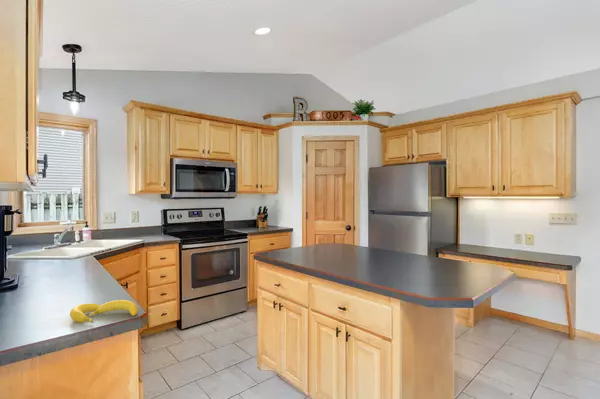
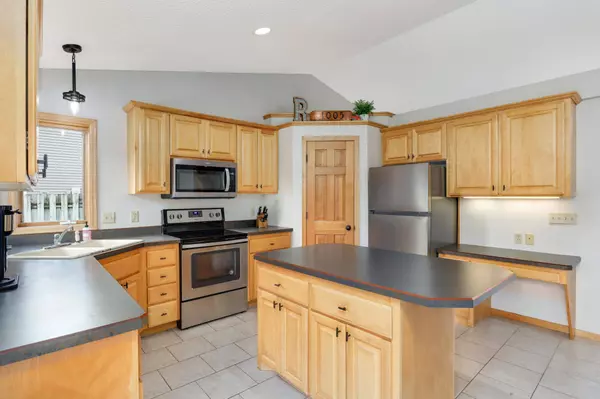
- banana (103, 310)
